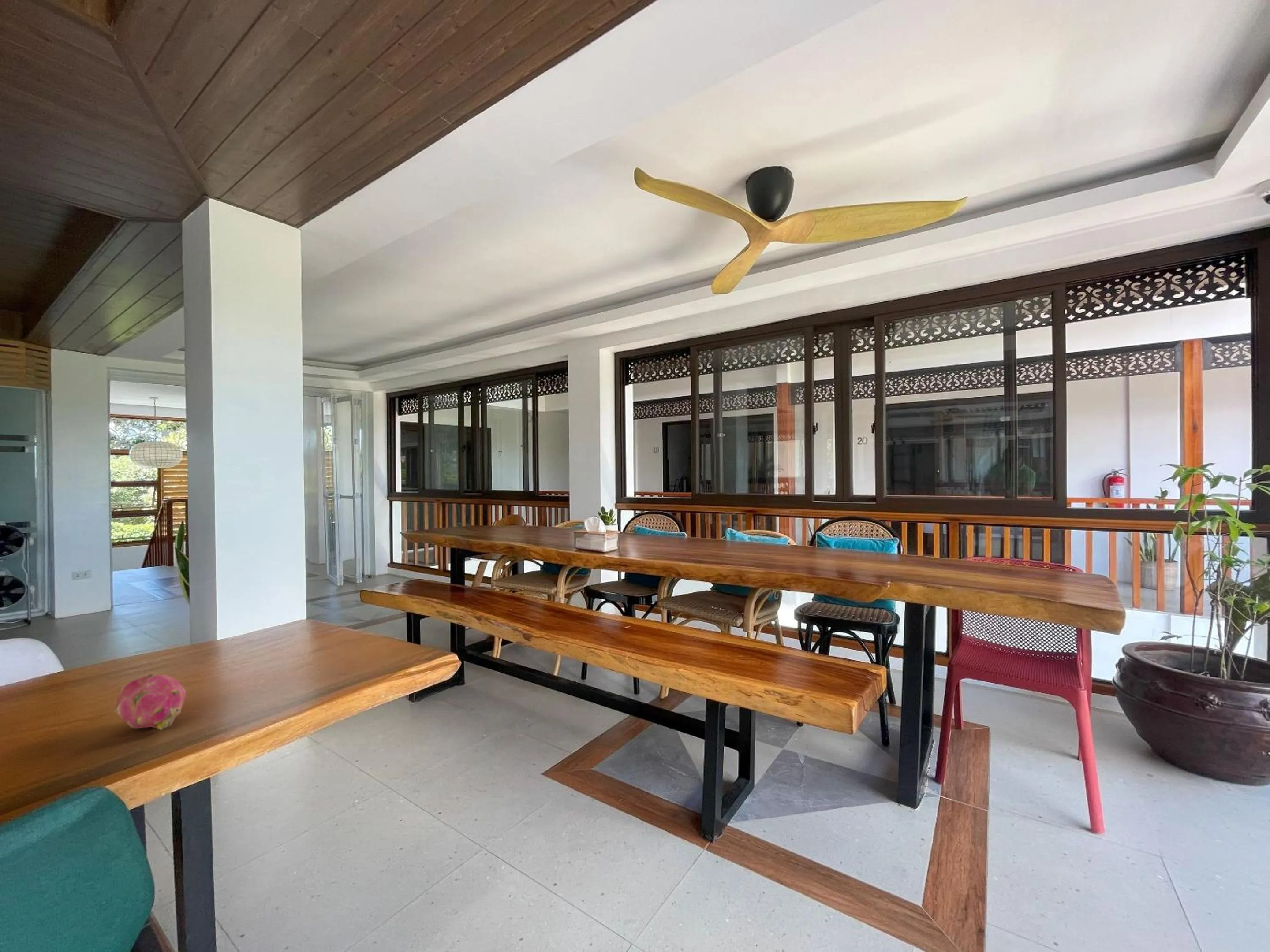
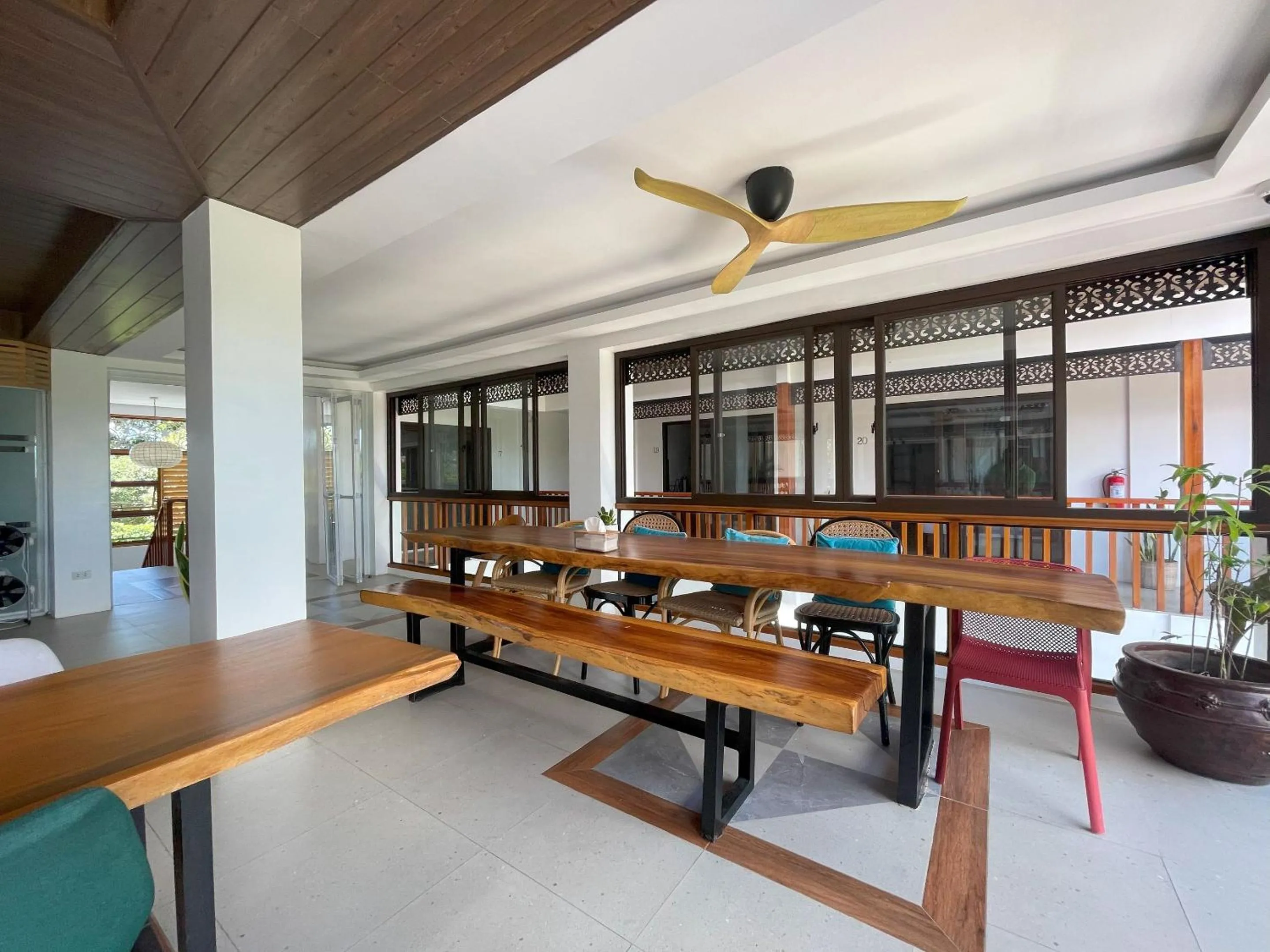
- fruit (151, 699)
